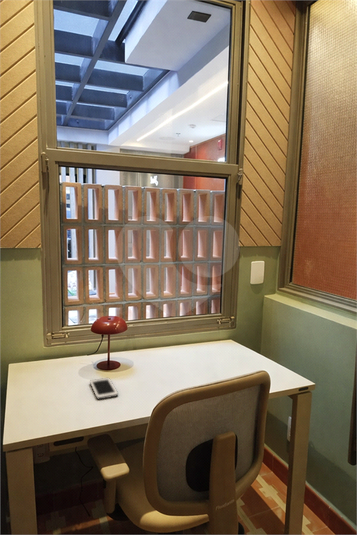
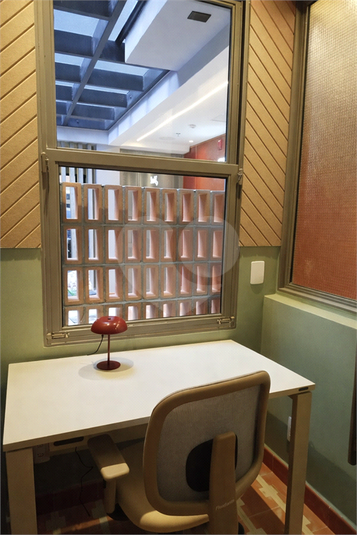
- cell phone (103, 388)
